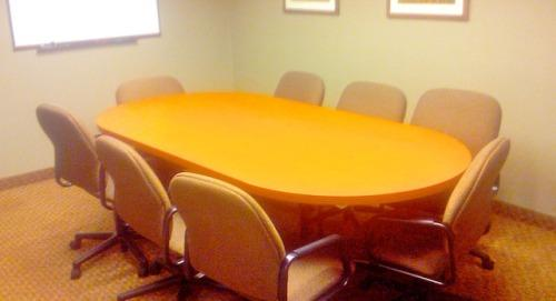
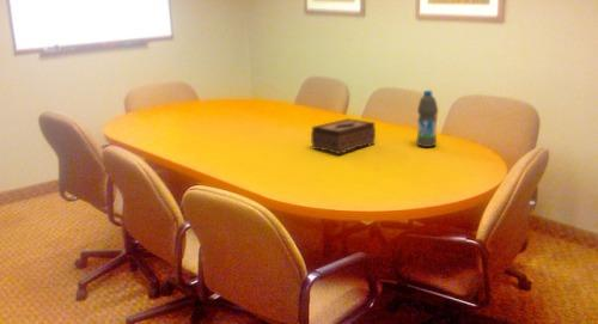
+ water bottle (427, 118)
+ tissue box (343, 135)
